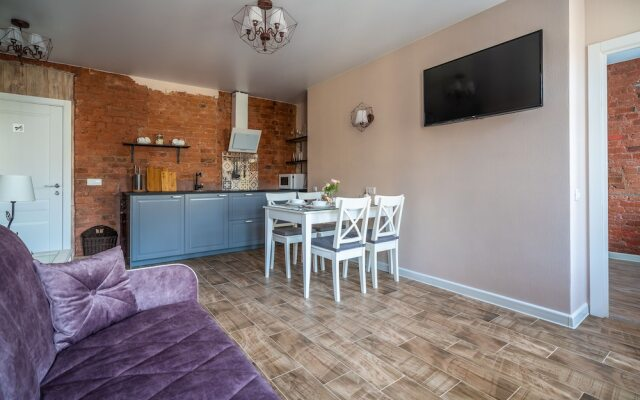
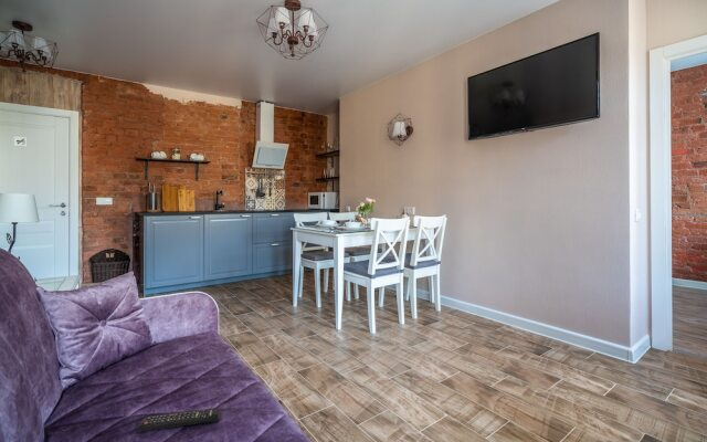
+ remote control (179, 420)
